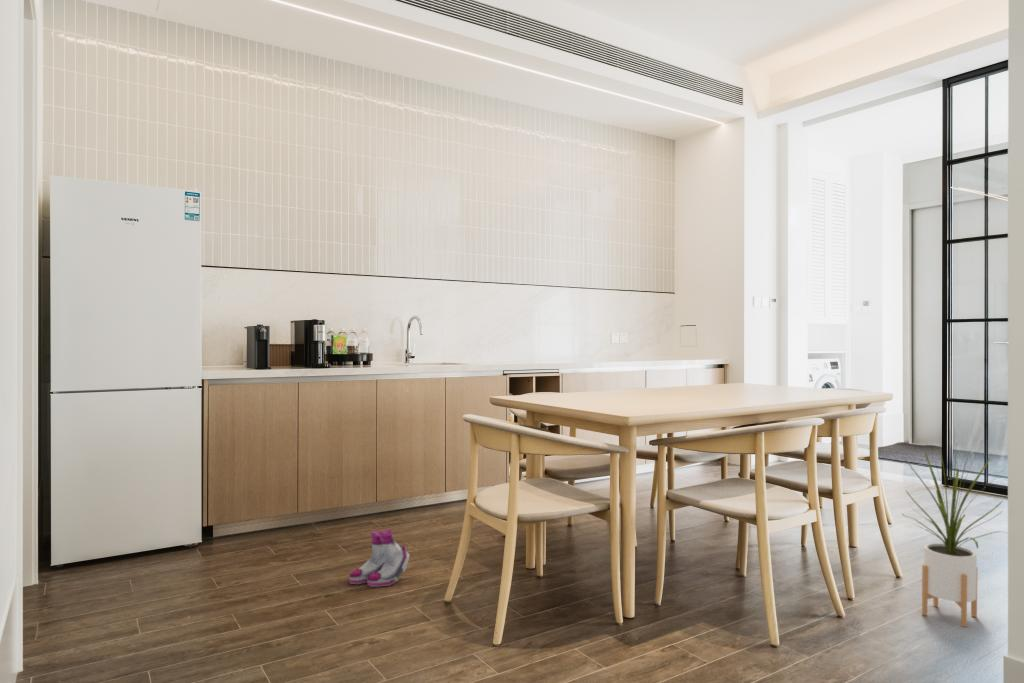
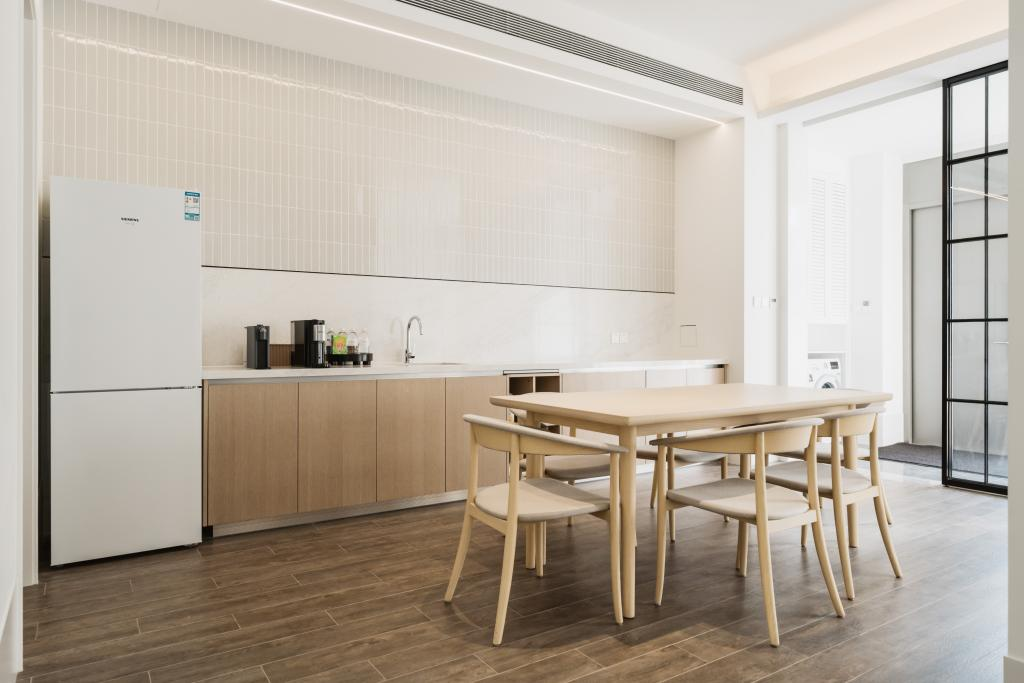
- house plant (950, 528)
- boots (379, 554)
